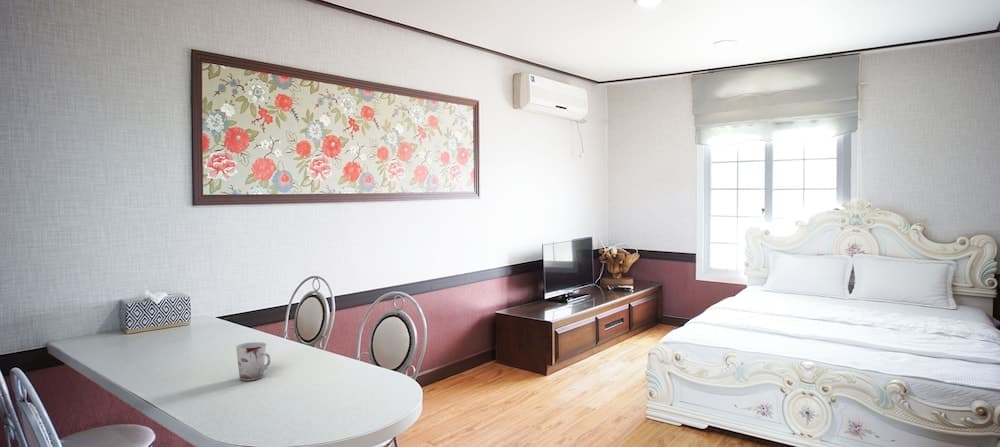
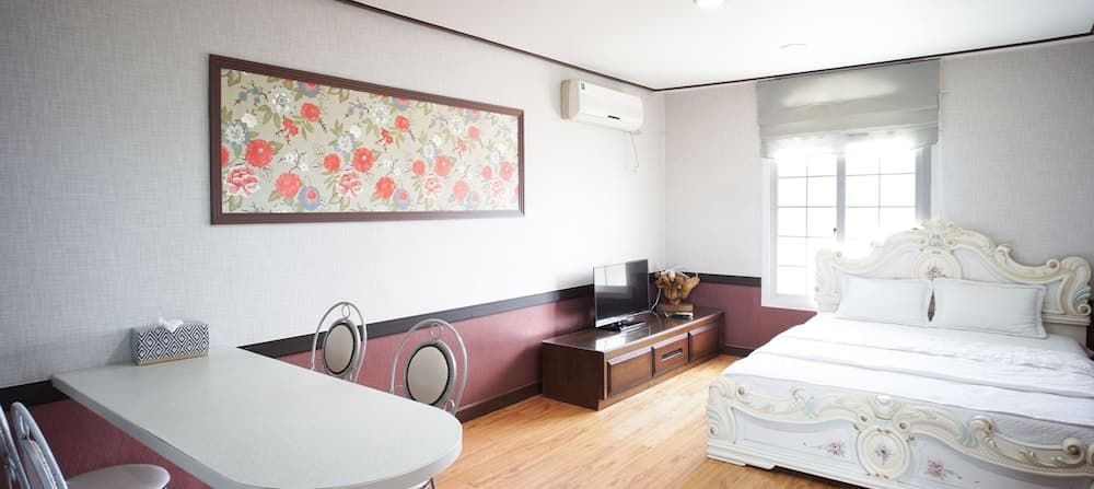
- cup (255, 361)
